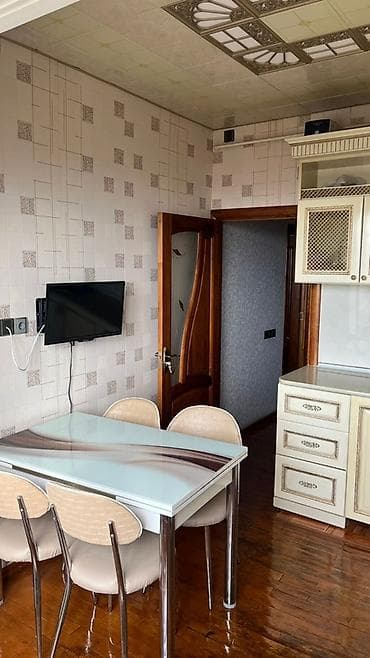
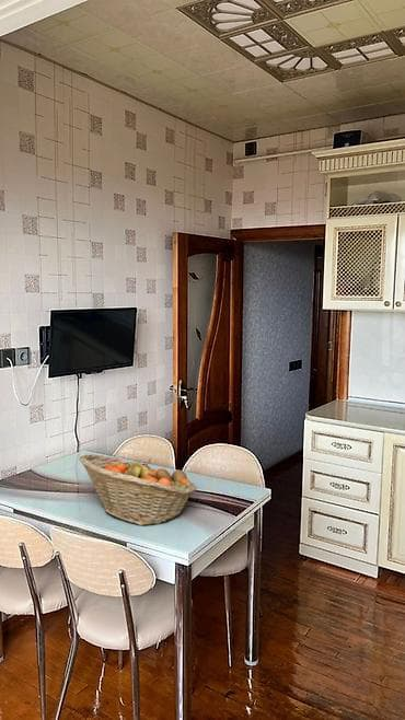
+ fruit basket (137, 483)
